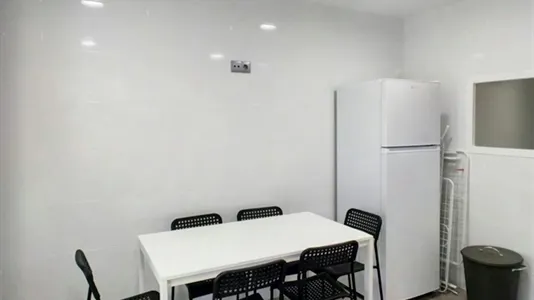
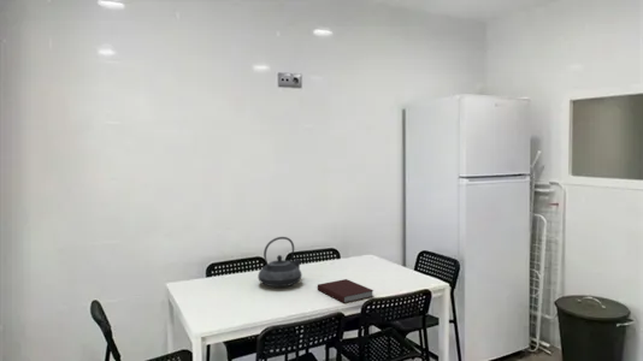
+ teapot (282, 260)
+ notebook (344, 290)
